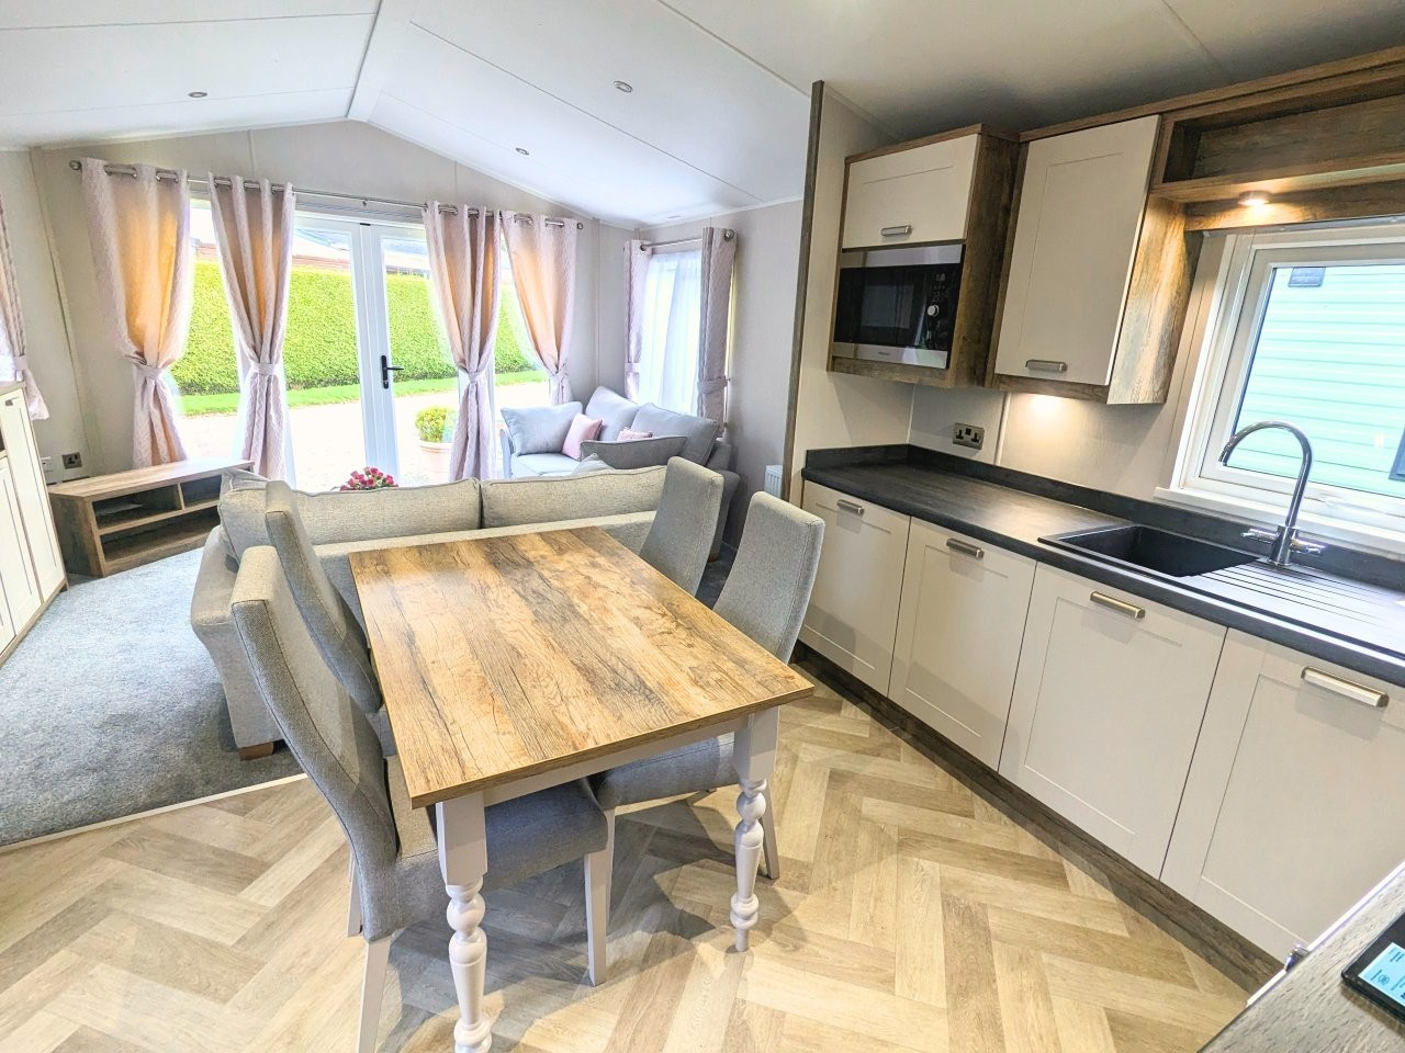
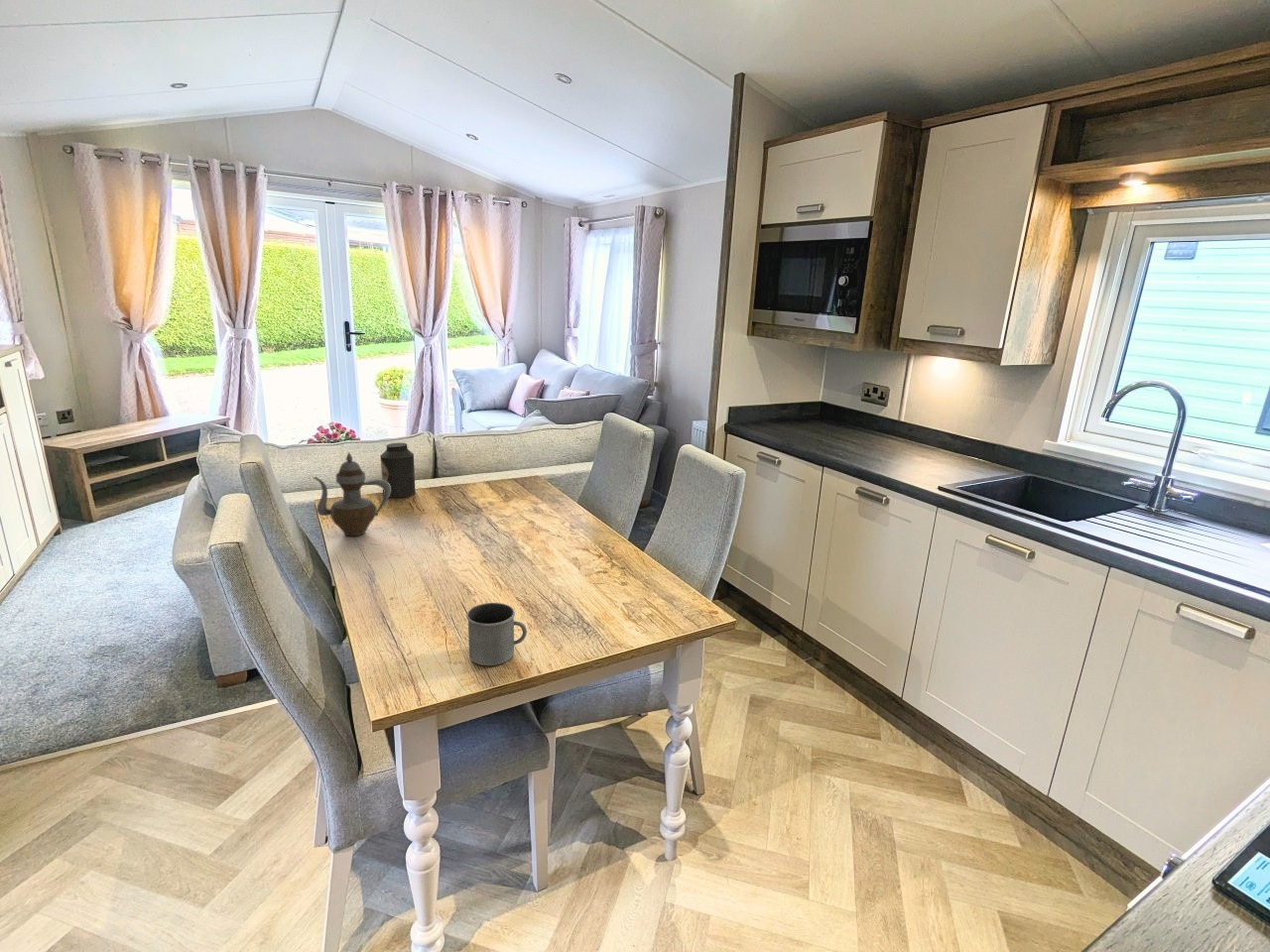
+ mug (497, 633)
+ canister (398, 468)
+ teapot (353, 493)
